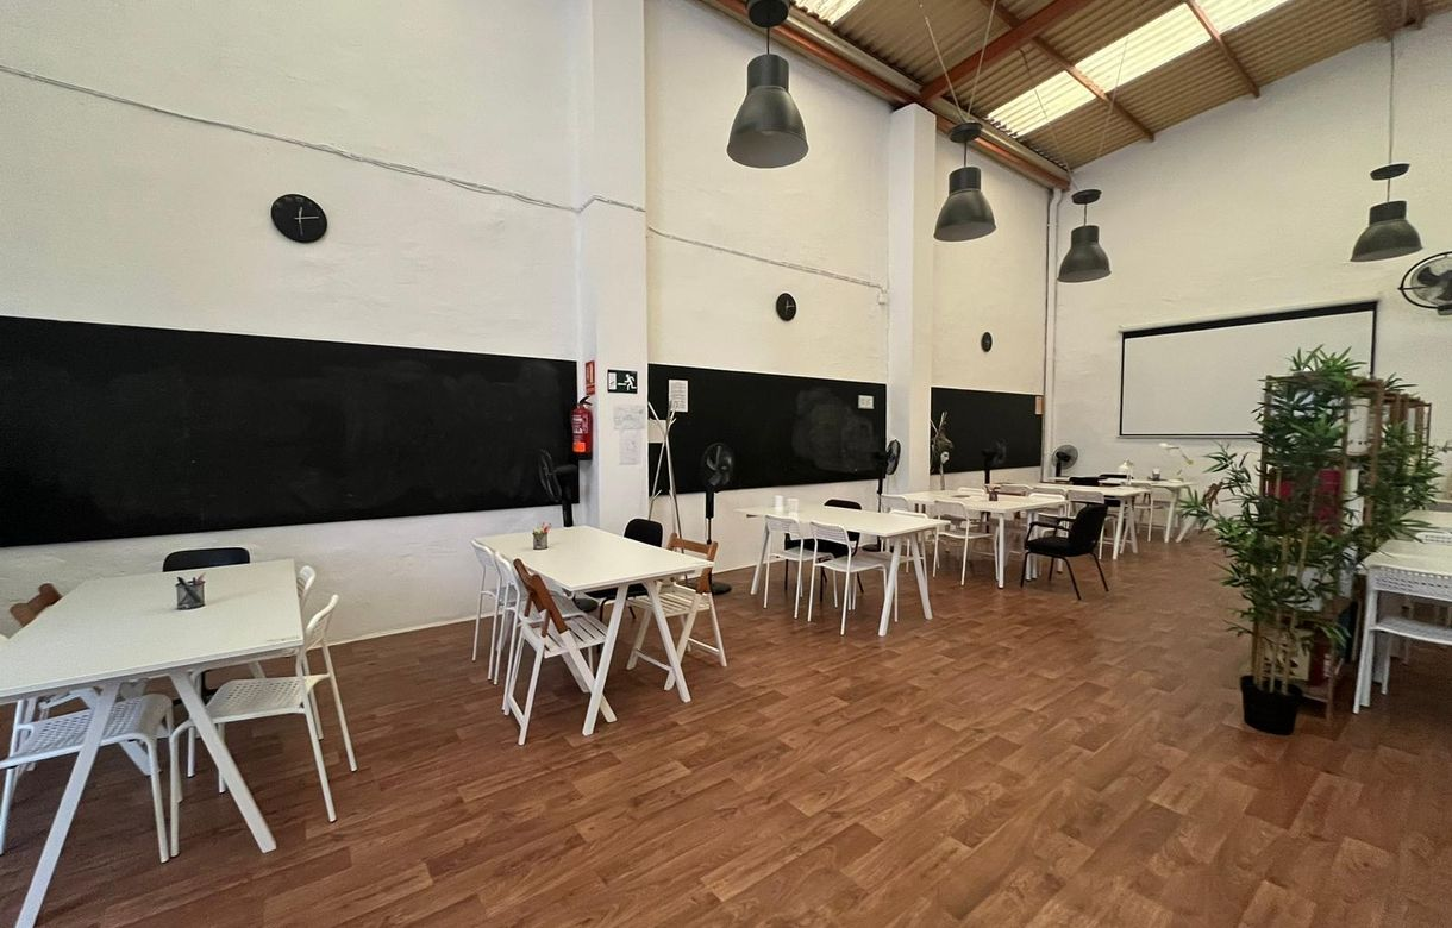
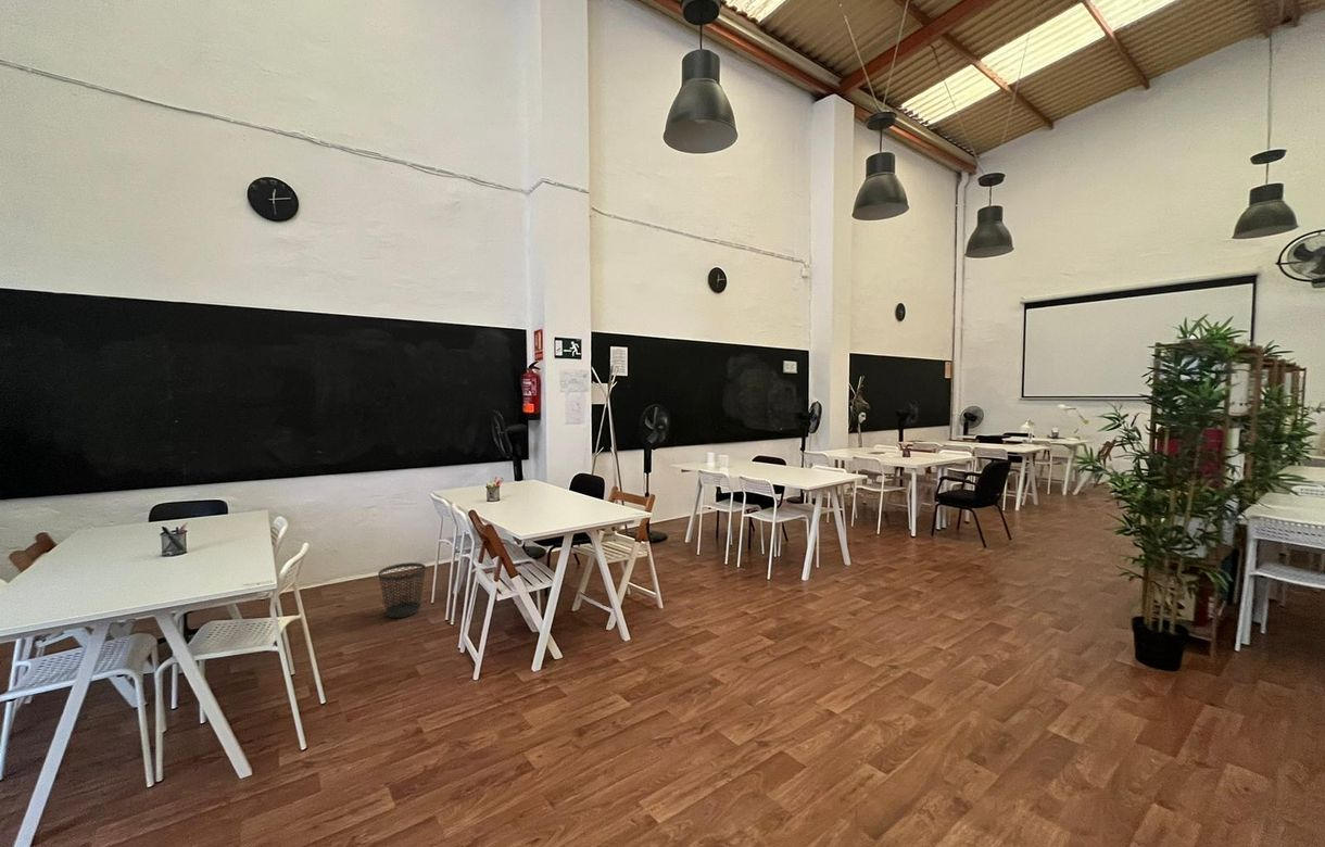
+ wastebasket (403, 591)
